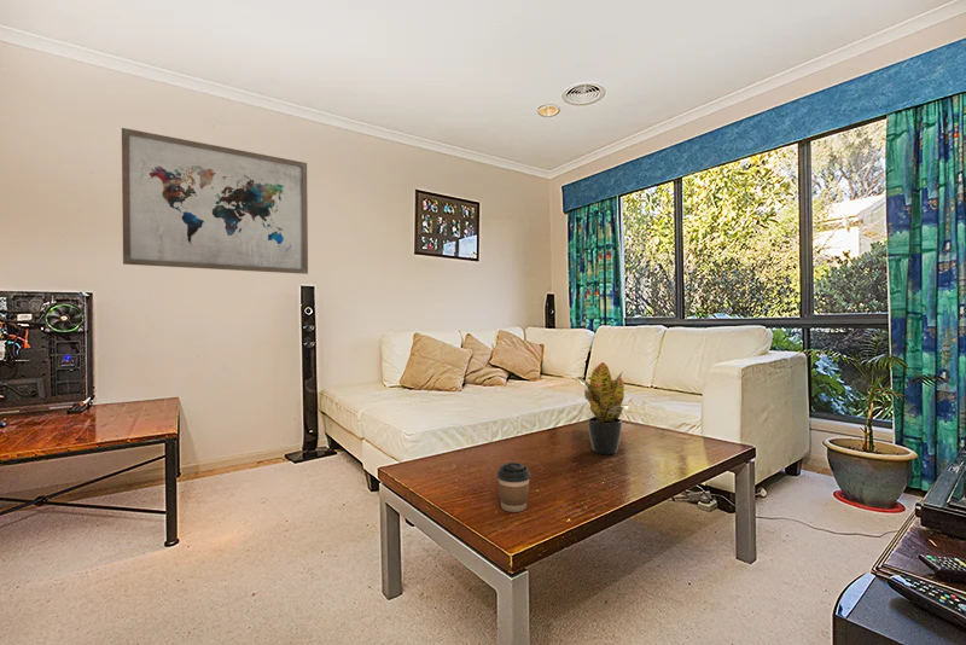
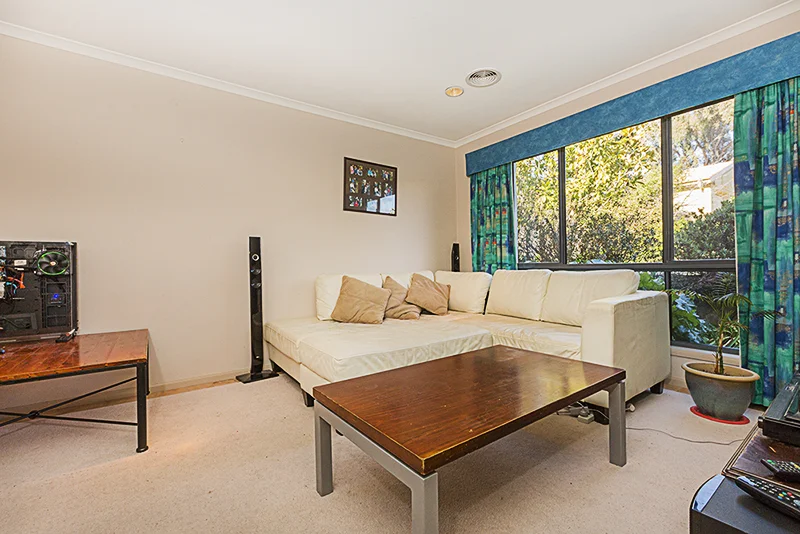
- potted plant (604, 406)
- coffee cup (513, 484)
- wall art (223, 208)
